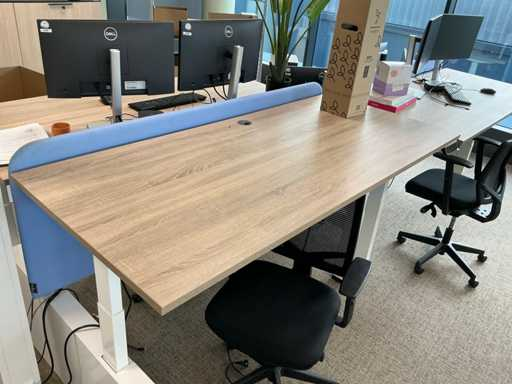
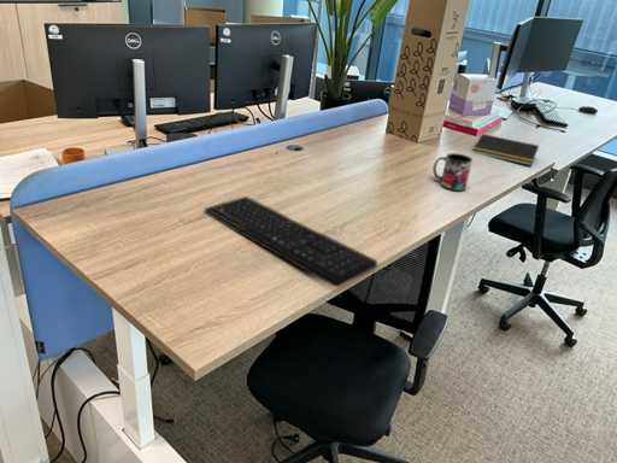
+ notepad (505, 148)
+ mug (451, 170)
+ keyboard (284, 234)
